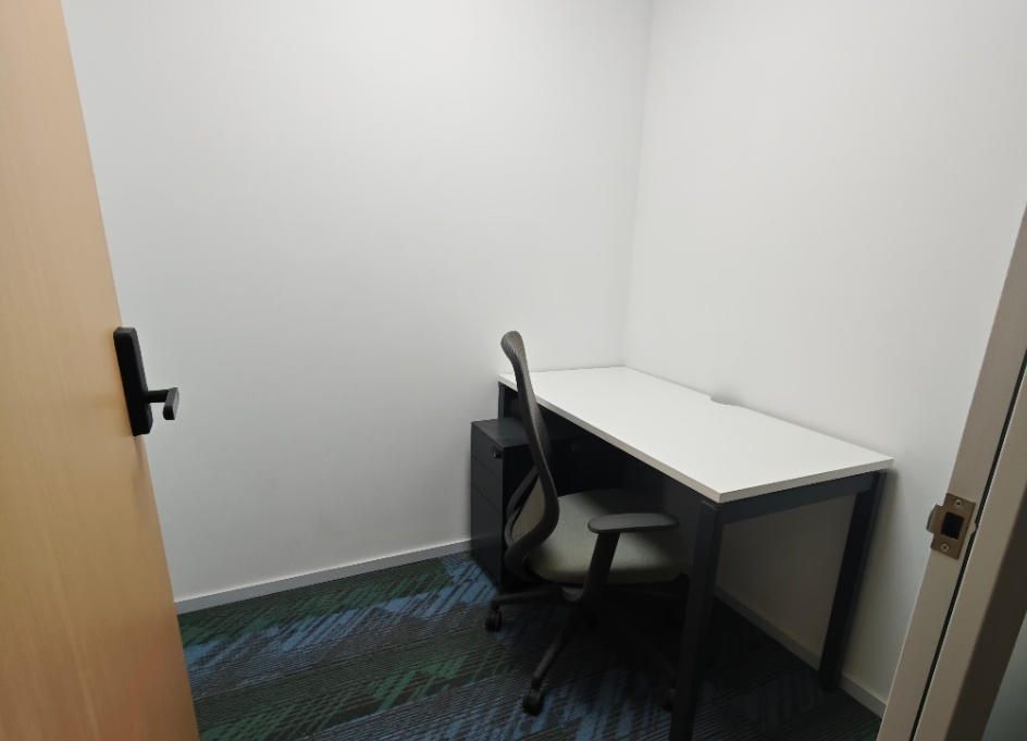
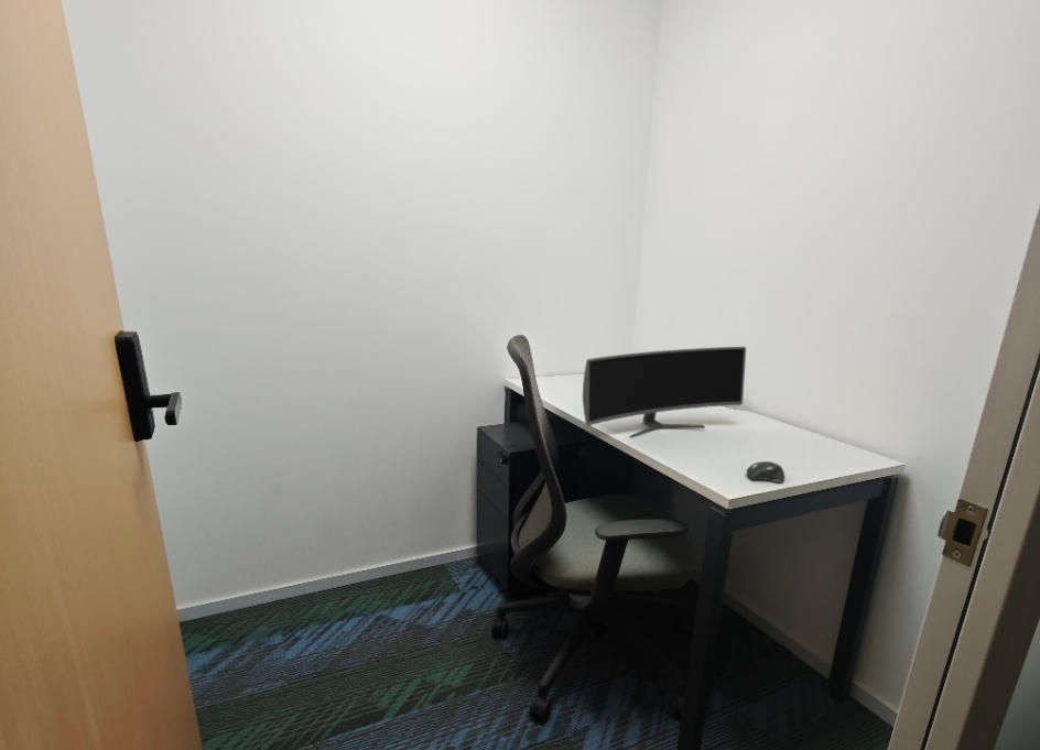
+ monitor (660, 389)
+ computer mouse (767, 470)
